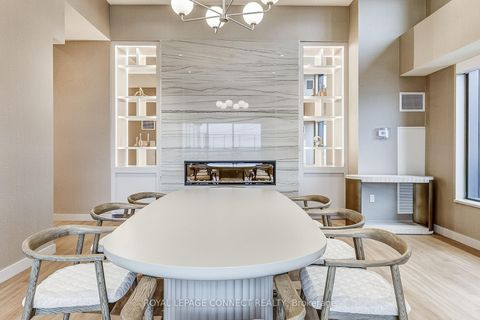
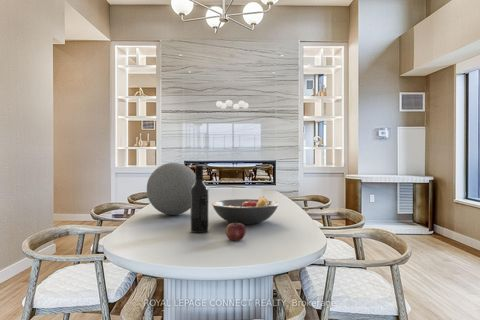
+ apple (235, 230)
+ wine bottle (199, 198)
+ decorative ball (173, 188)
+ fruit bowl (245, 209)
